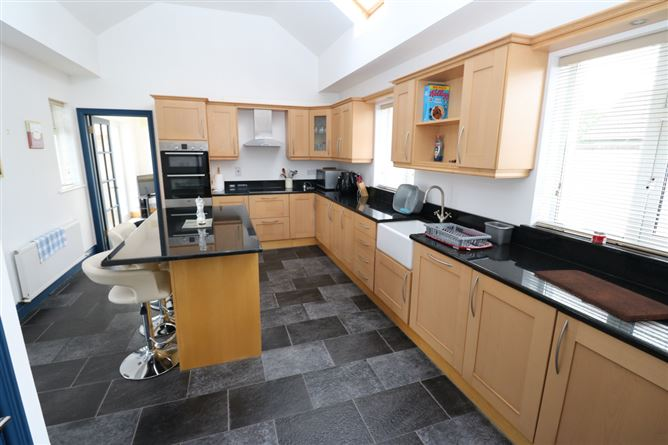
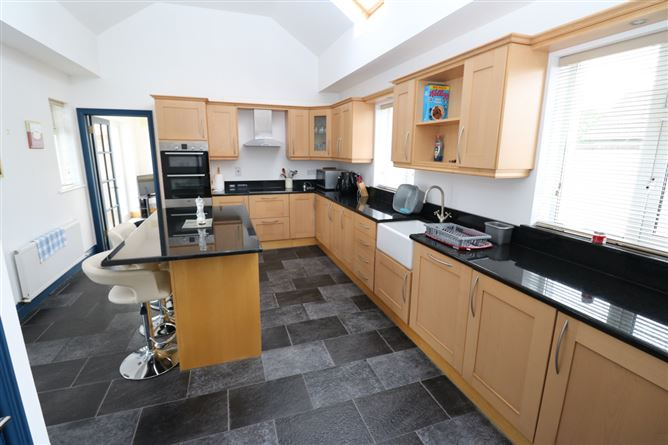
- cutting board (598, 291)
